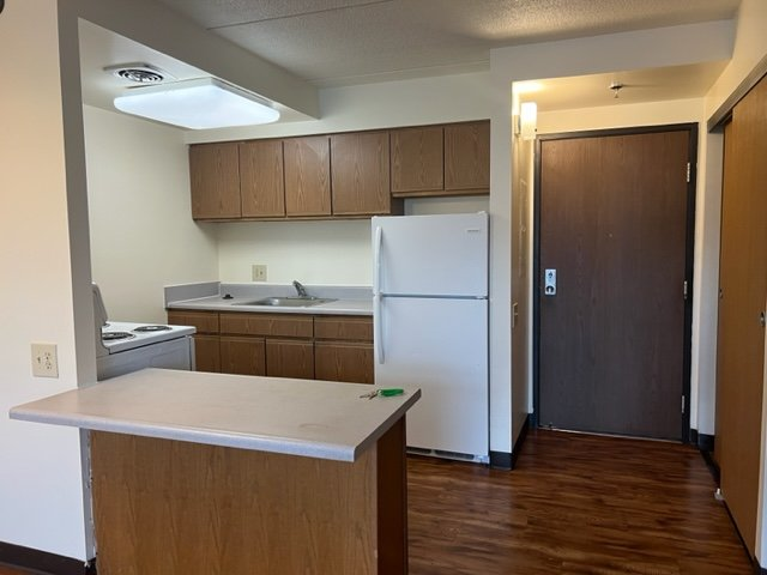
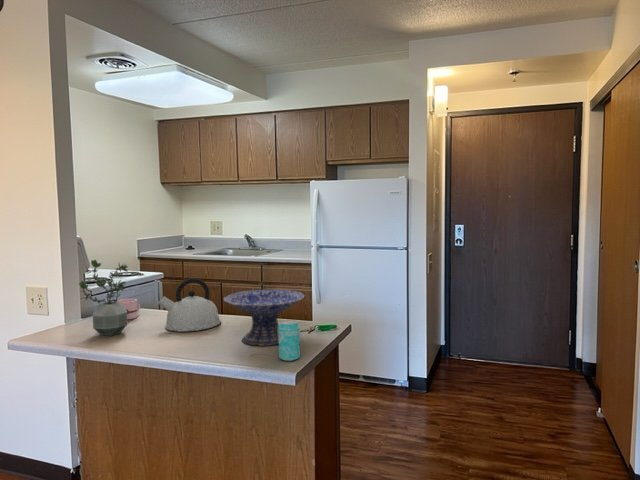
+ kettle (189, 301)
+ mug (129, 308)
+ beverage can (289, 340)
+ decorative bowl (265, 317)
+ potted plant (107, 296)
